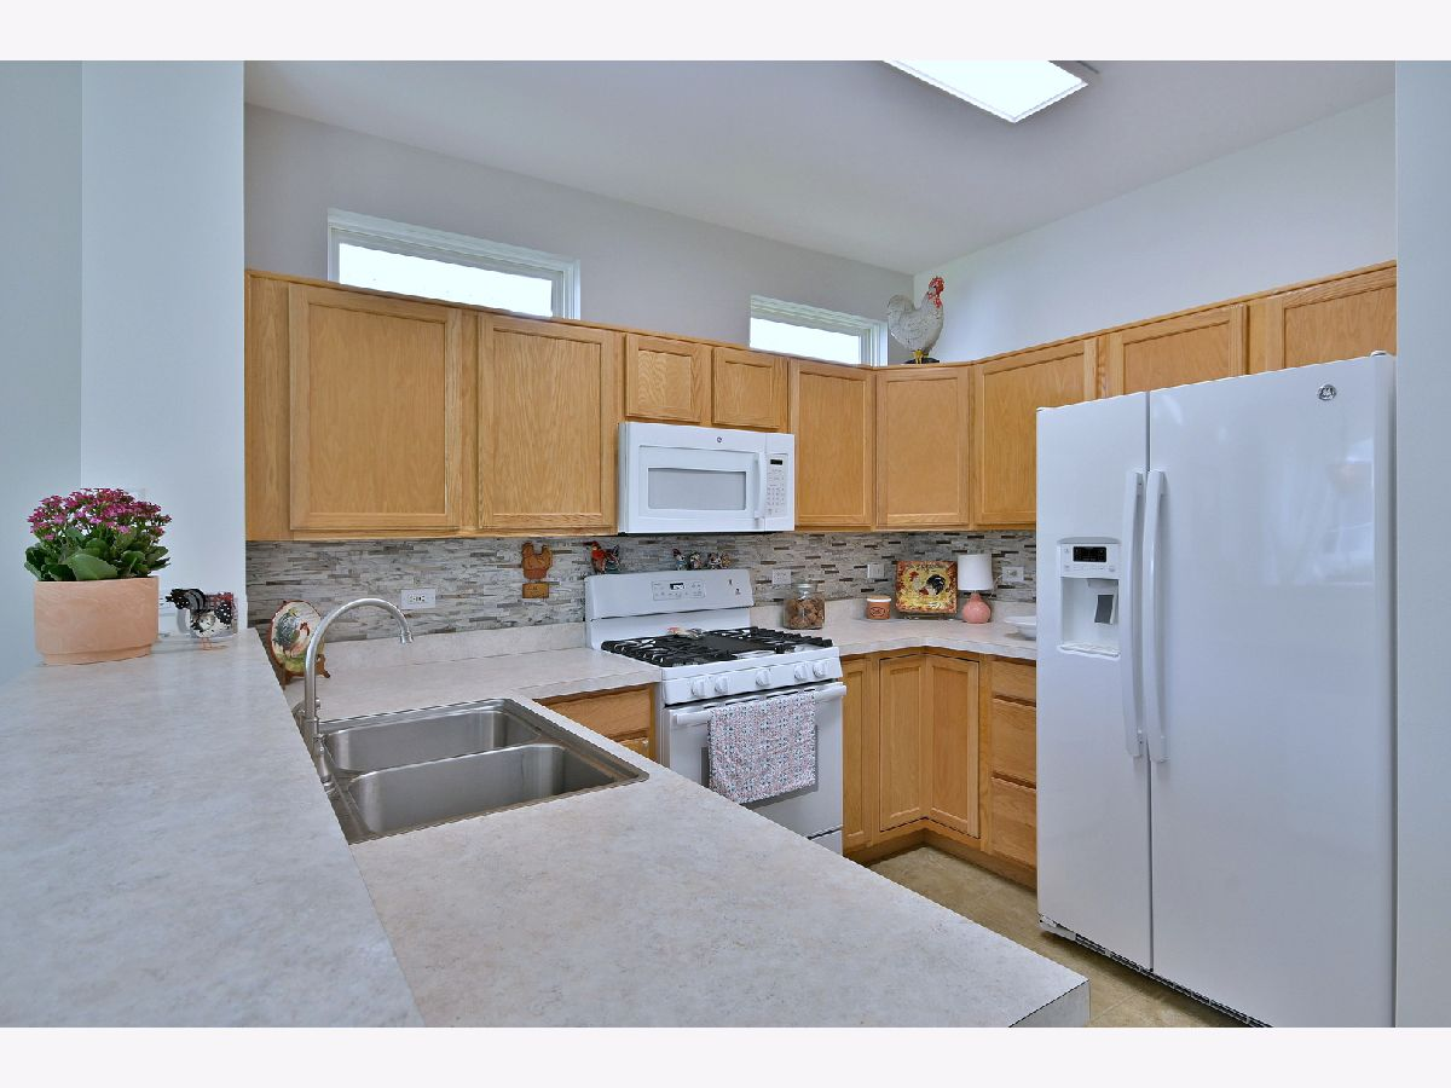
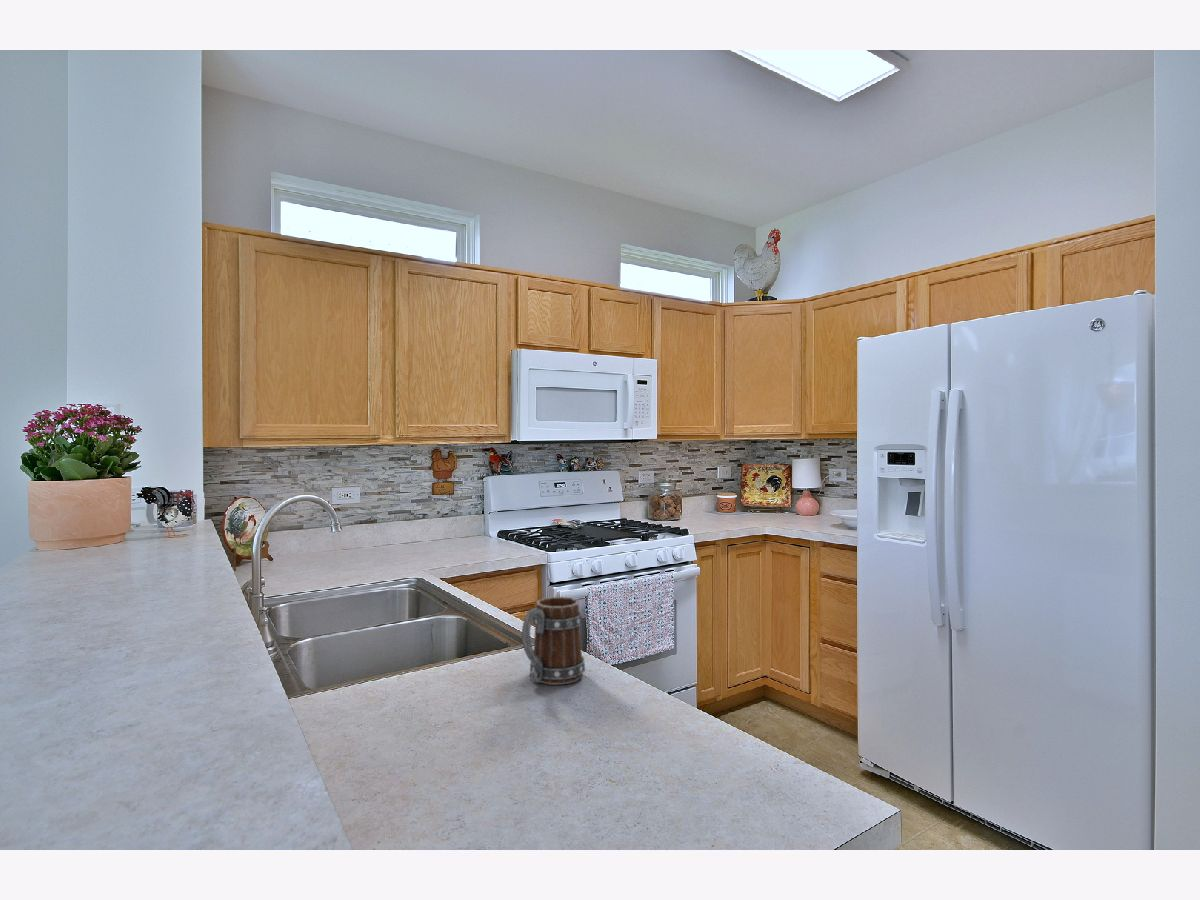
+ mug (550, 641)
